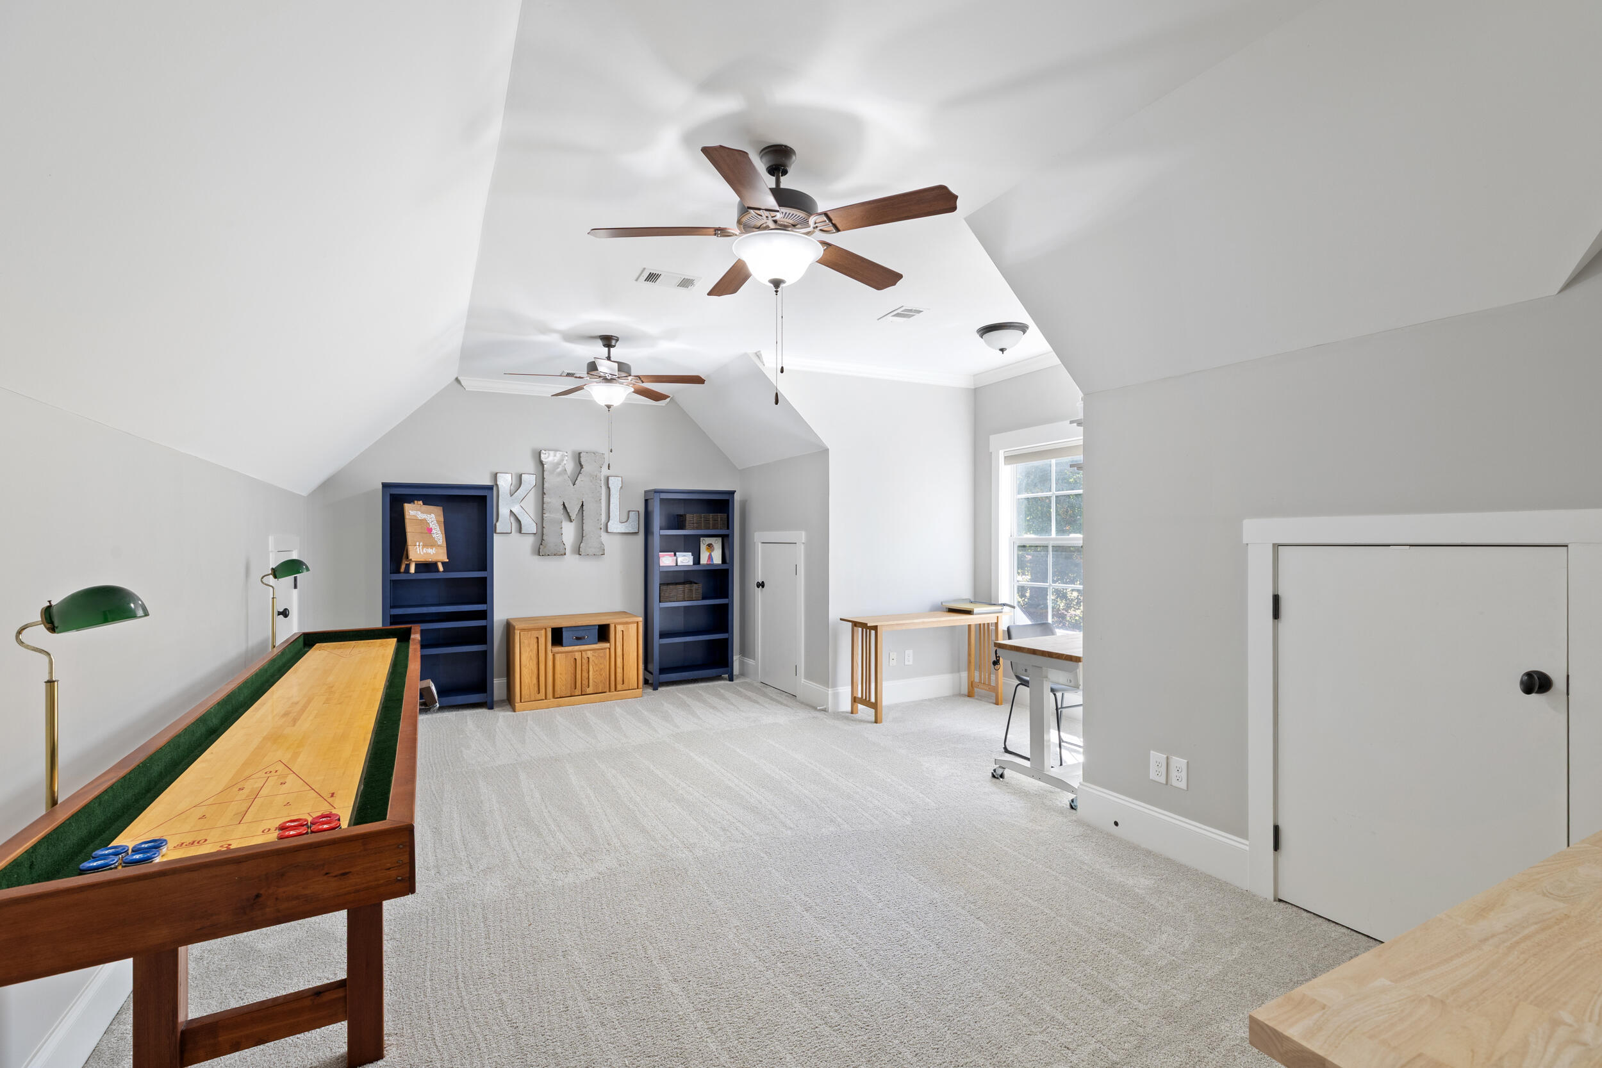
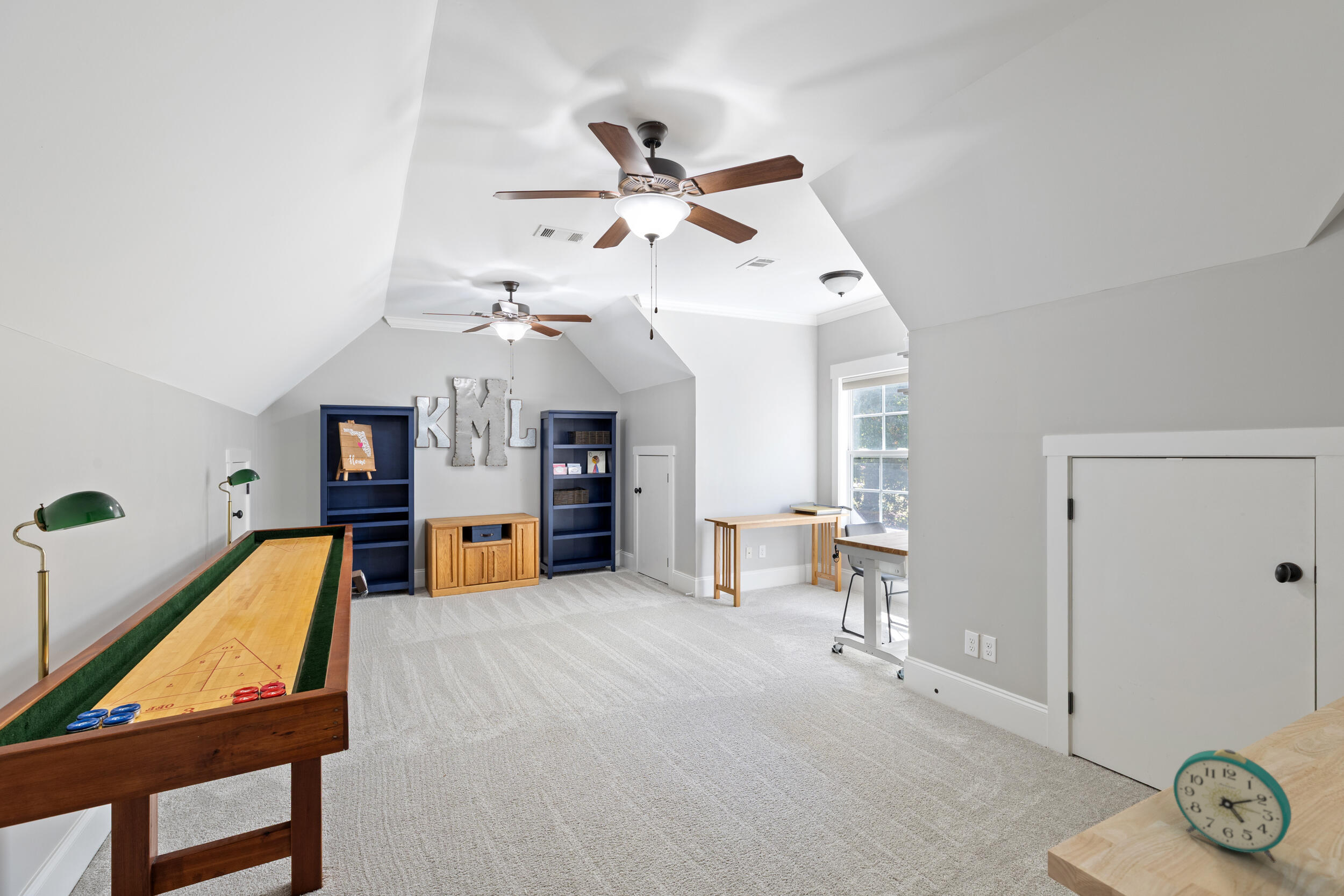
+ alarm clock (1231, 795)
